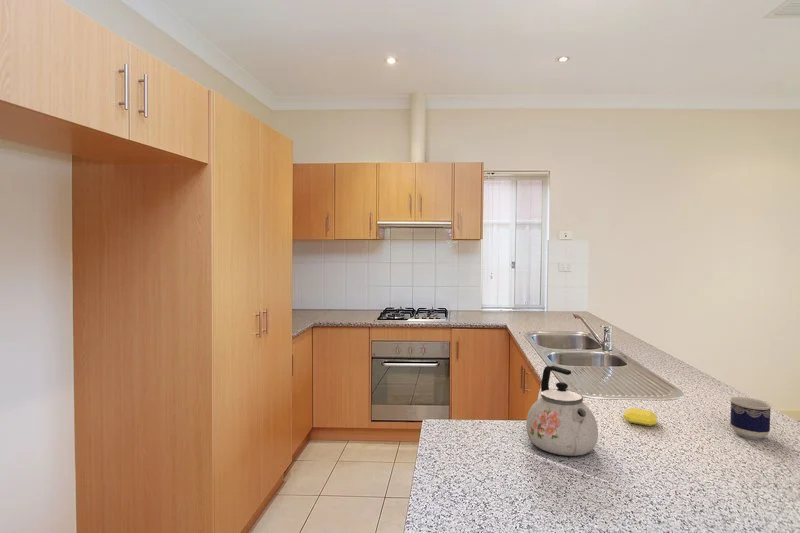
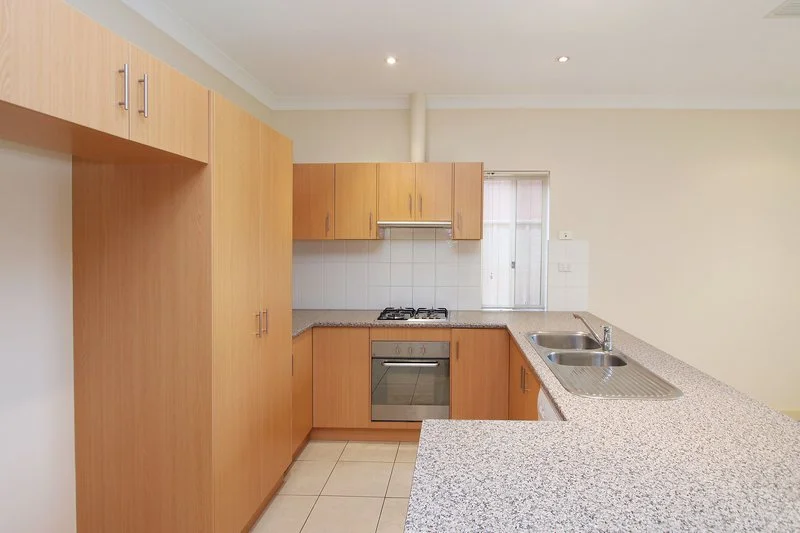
- cup (750, 417)
- kettle (562, 407)
- soap bar (640, 416)
